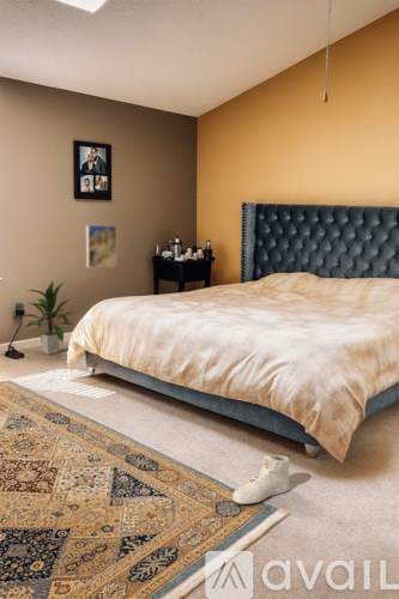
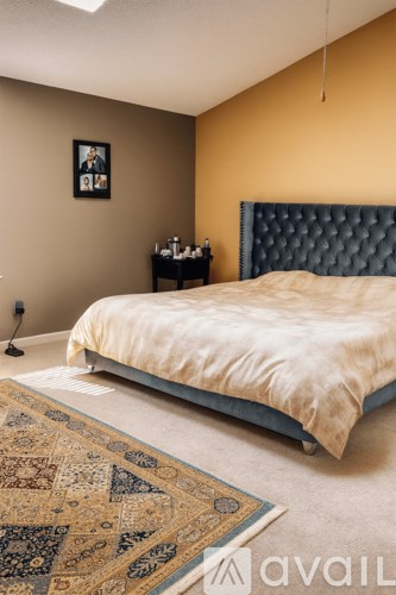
- indoor plant (49, 316)
- sneaker (261, 476)
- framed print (101, 246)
